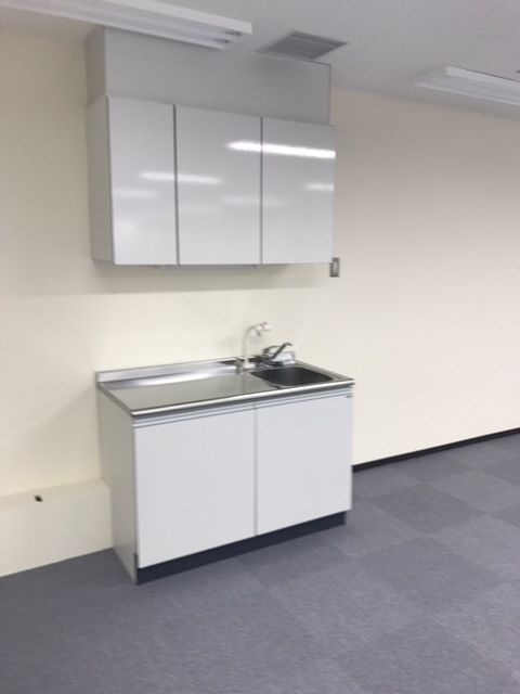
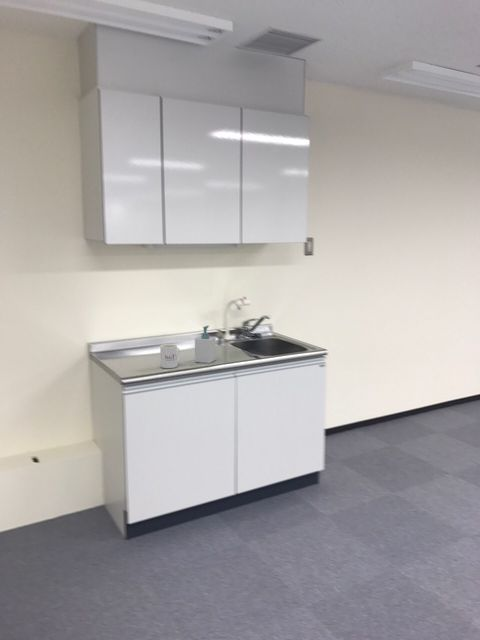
+ soap bottle (205, 343)
+ mug (171, 355)
